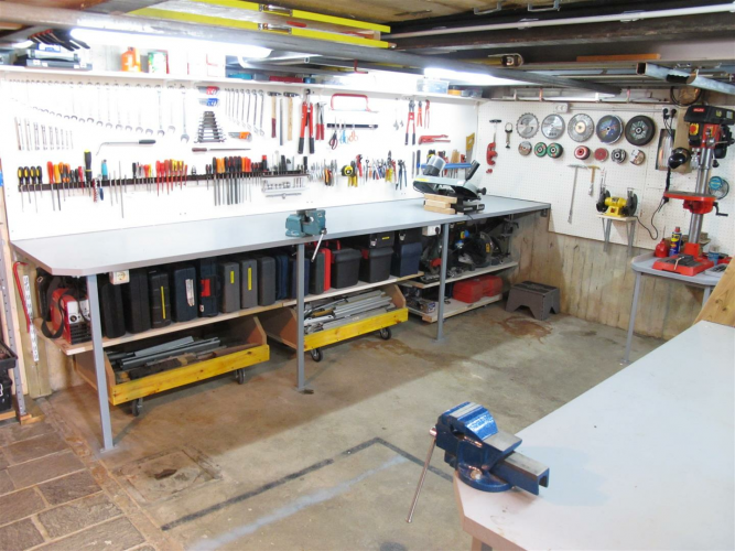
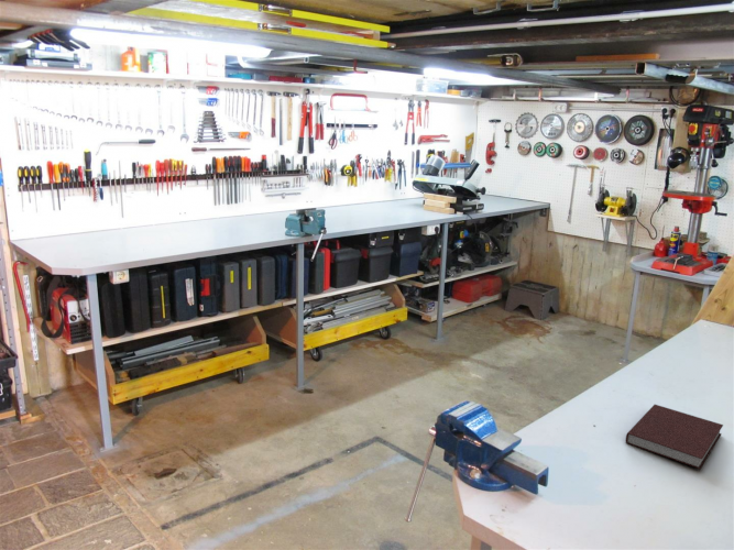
+ notebook (675, 433)
